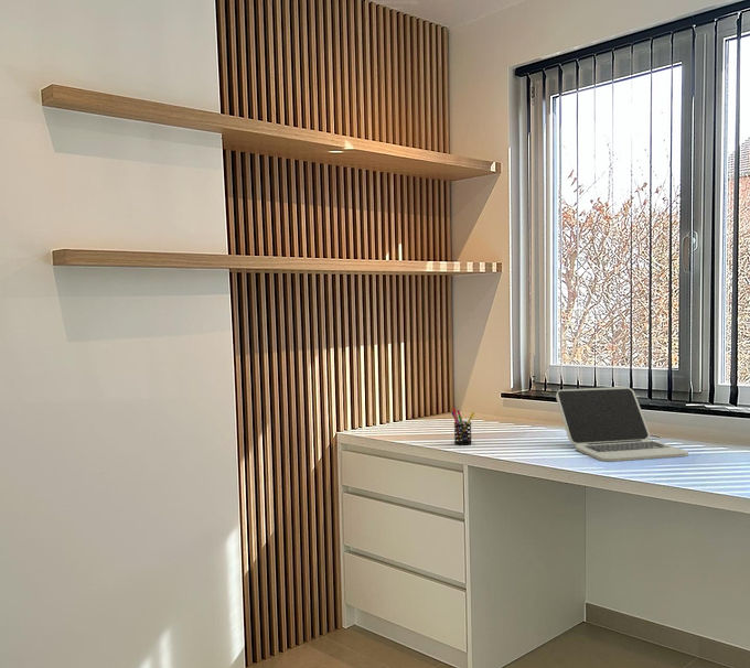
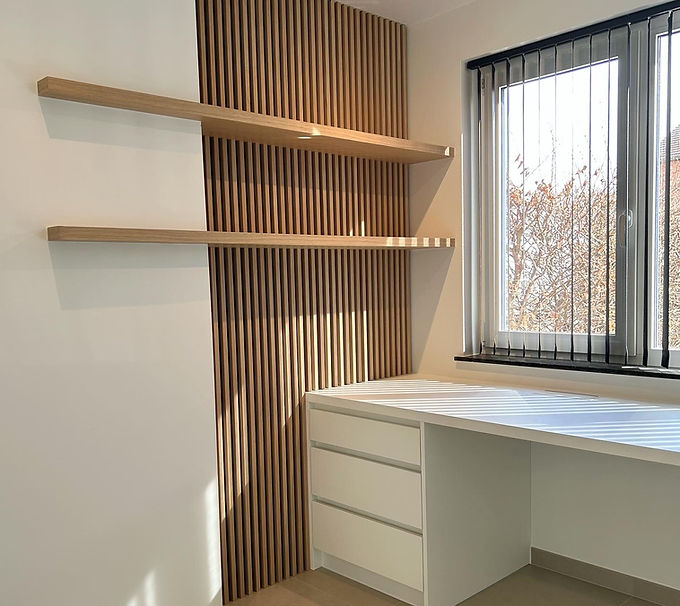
- laptop (619, 421)
- pen holder (461, 425)
